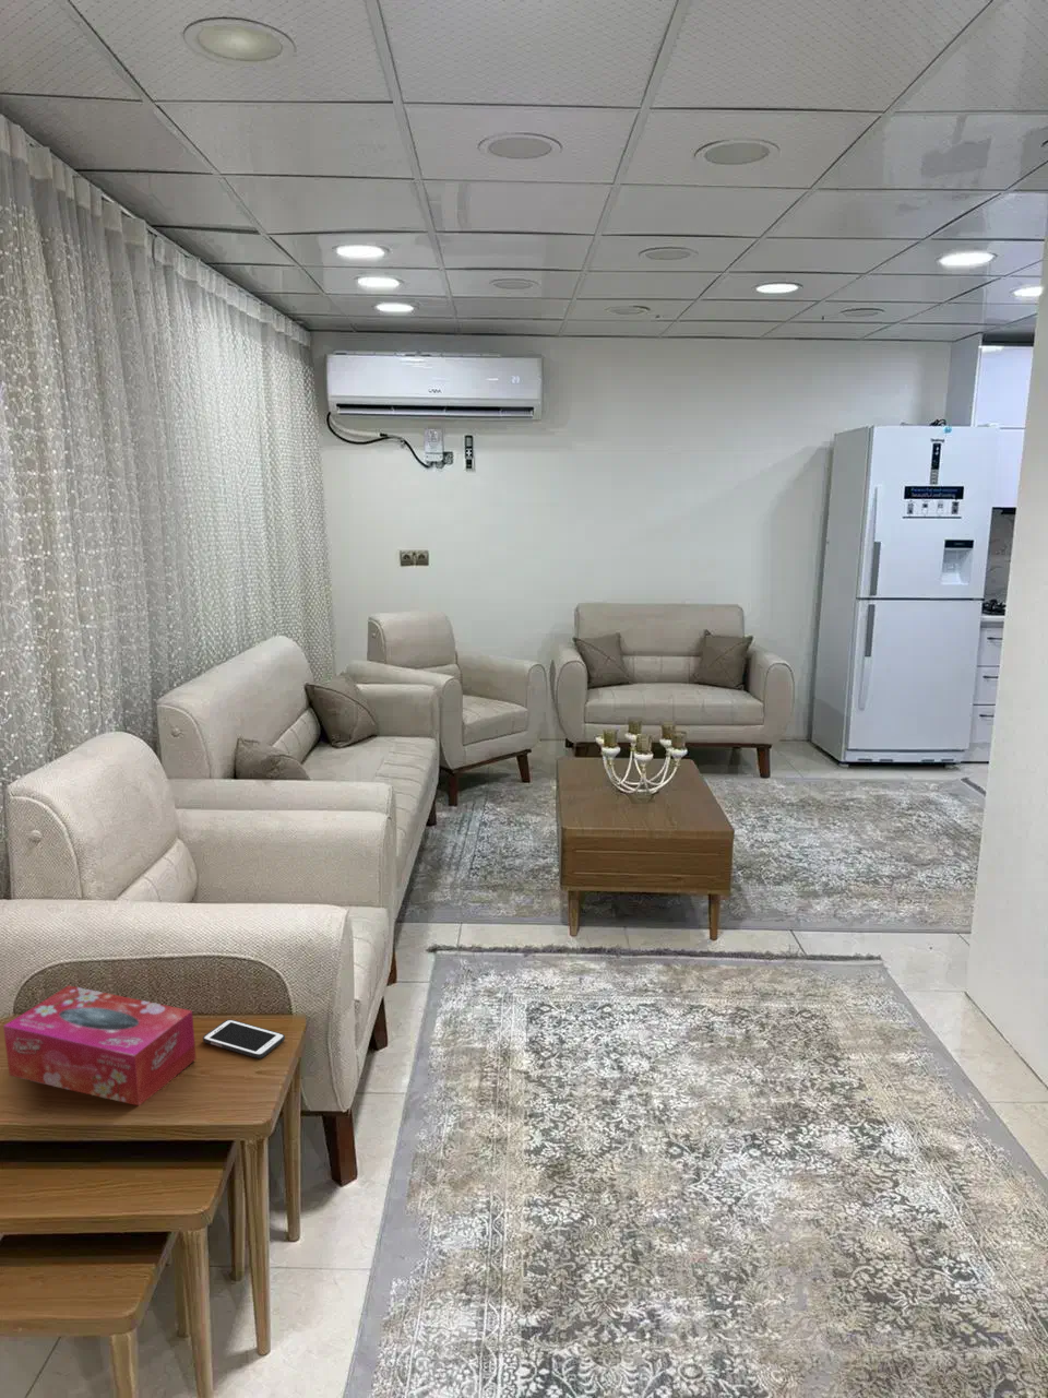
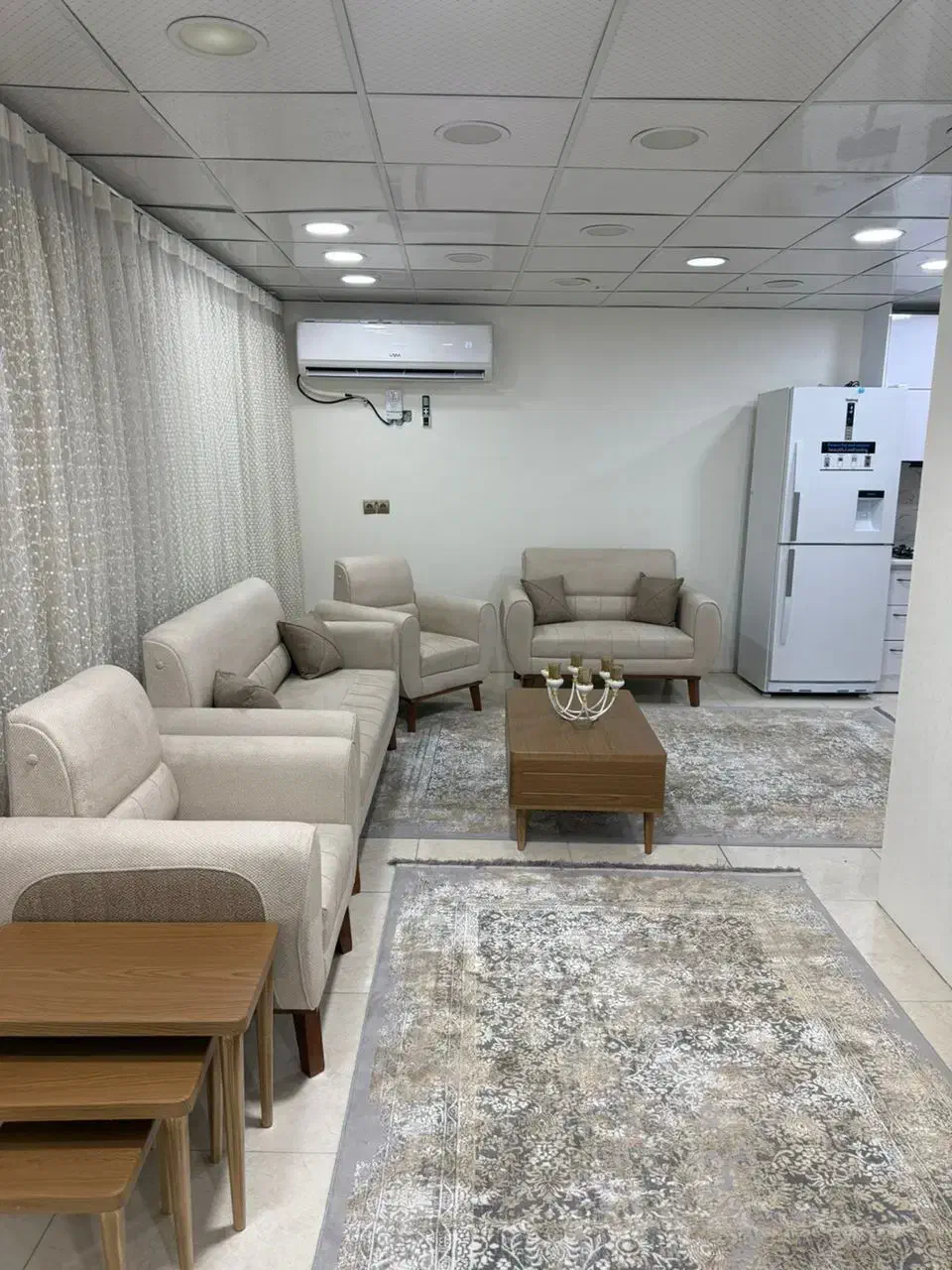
- tissue box (101, 1042)
- cell phone (243, 1038)
